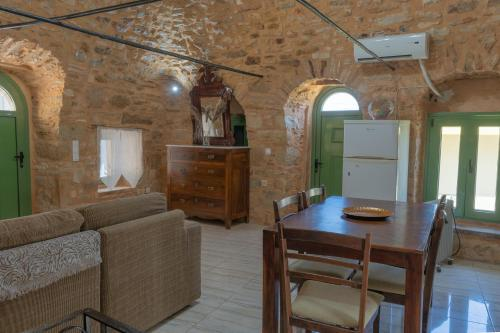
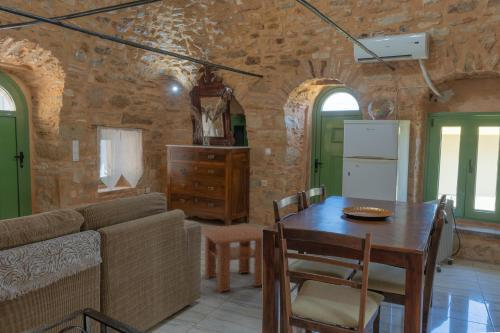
+ coffee table (234, 256)
